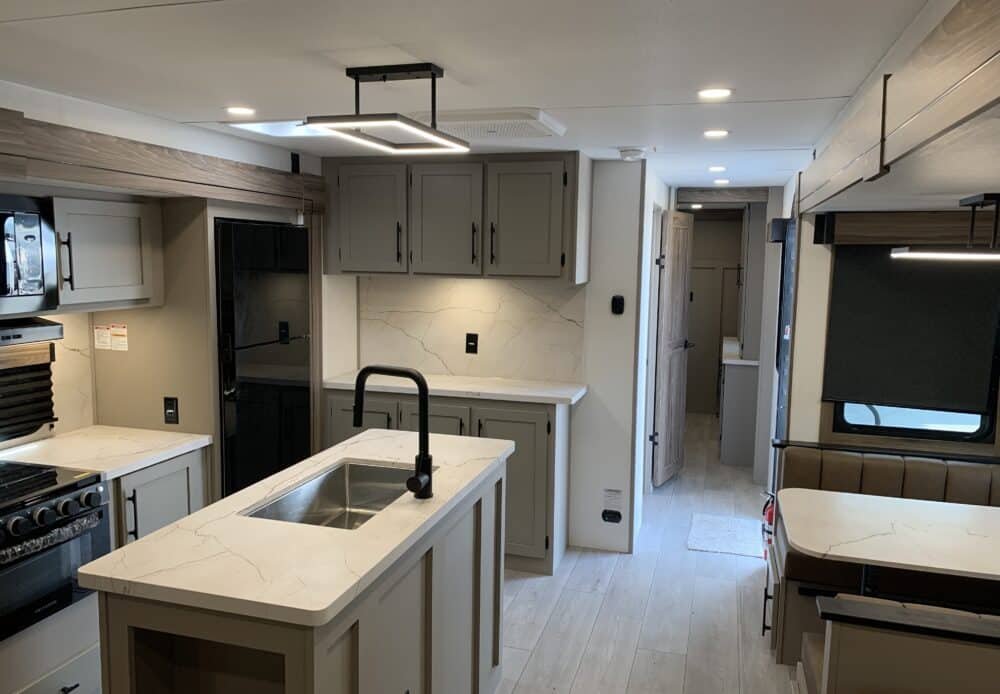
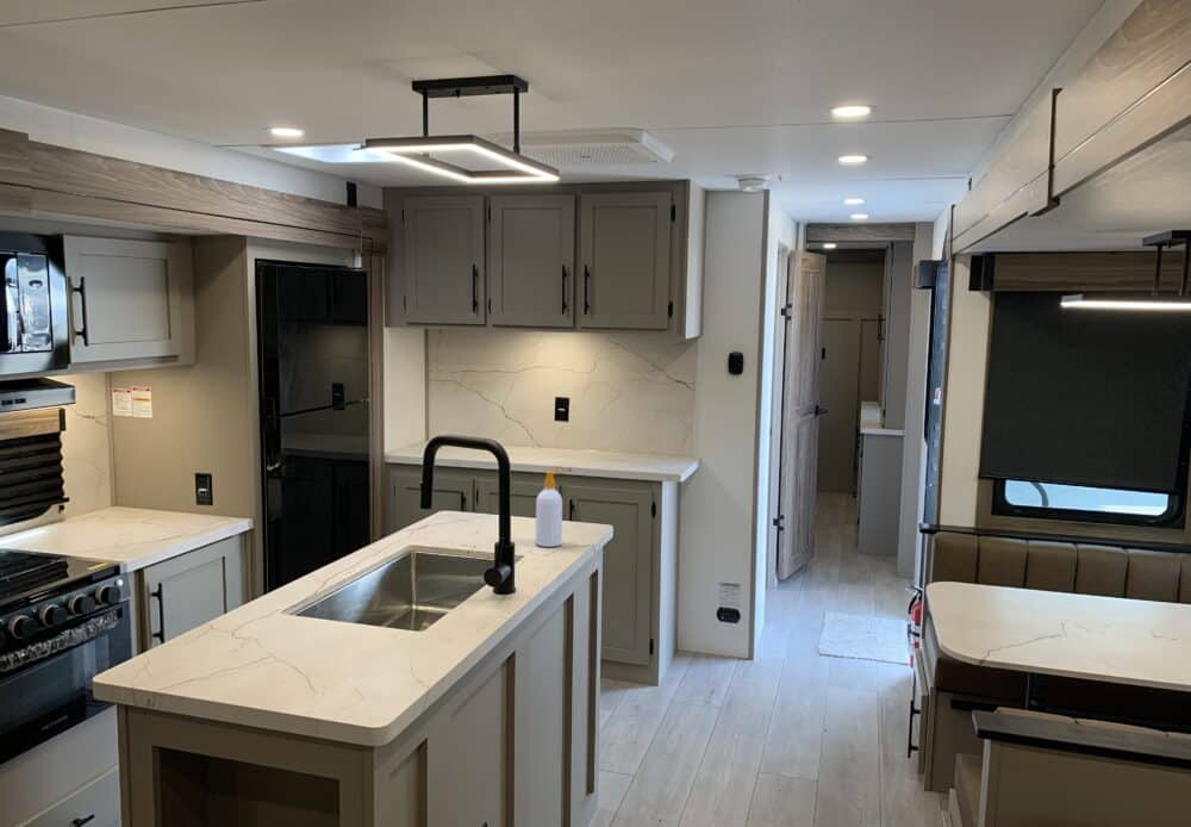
+ soap bottle (549, 508)
